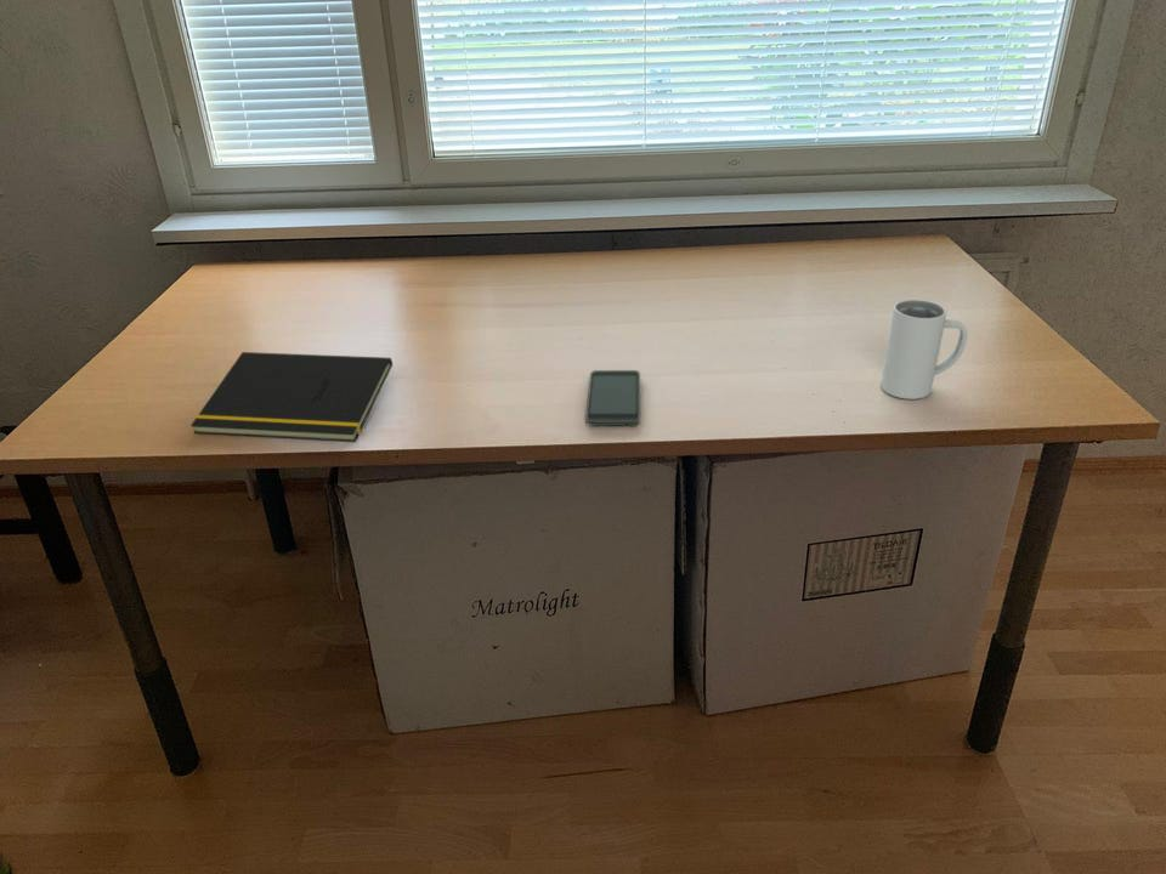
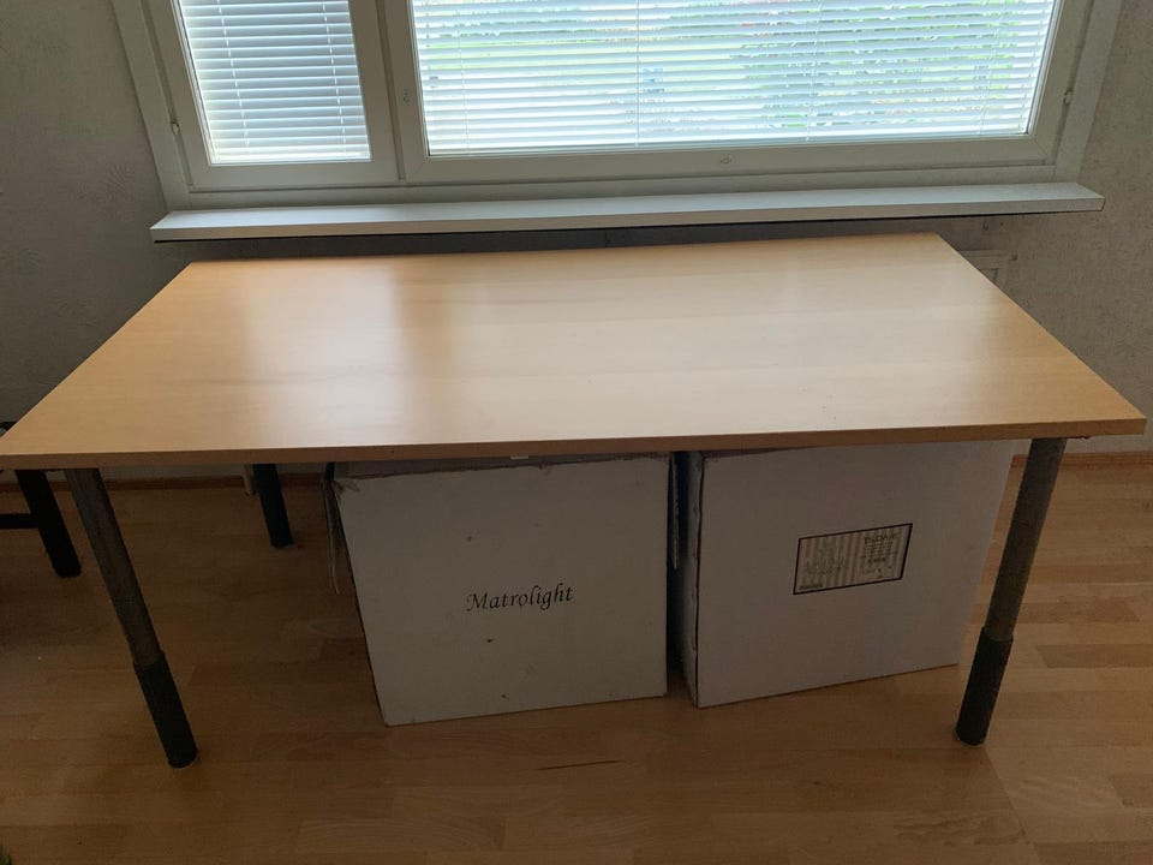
- notepad (295, 393)
- smartphone (613, 397)
- mug (924, 350)
